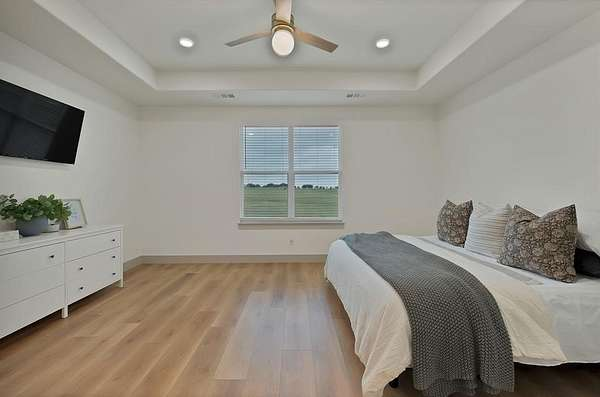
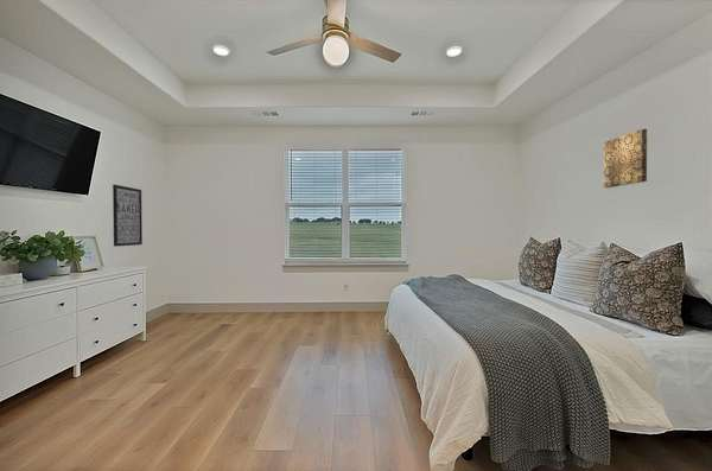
+ wall art (623, 160)
+ wall art (128, 216)
